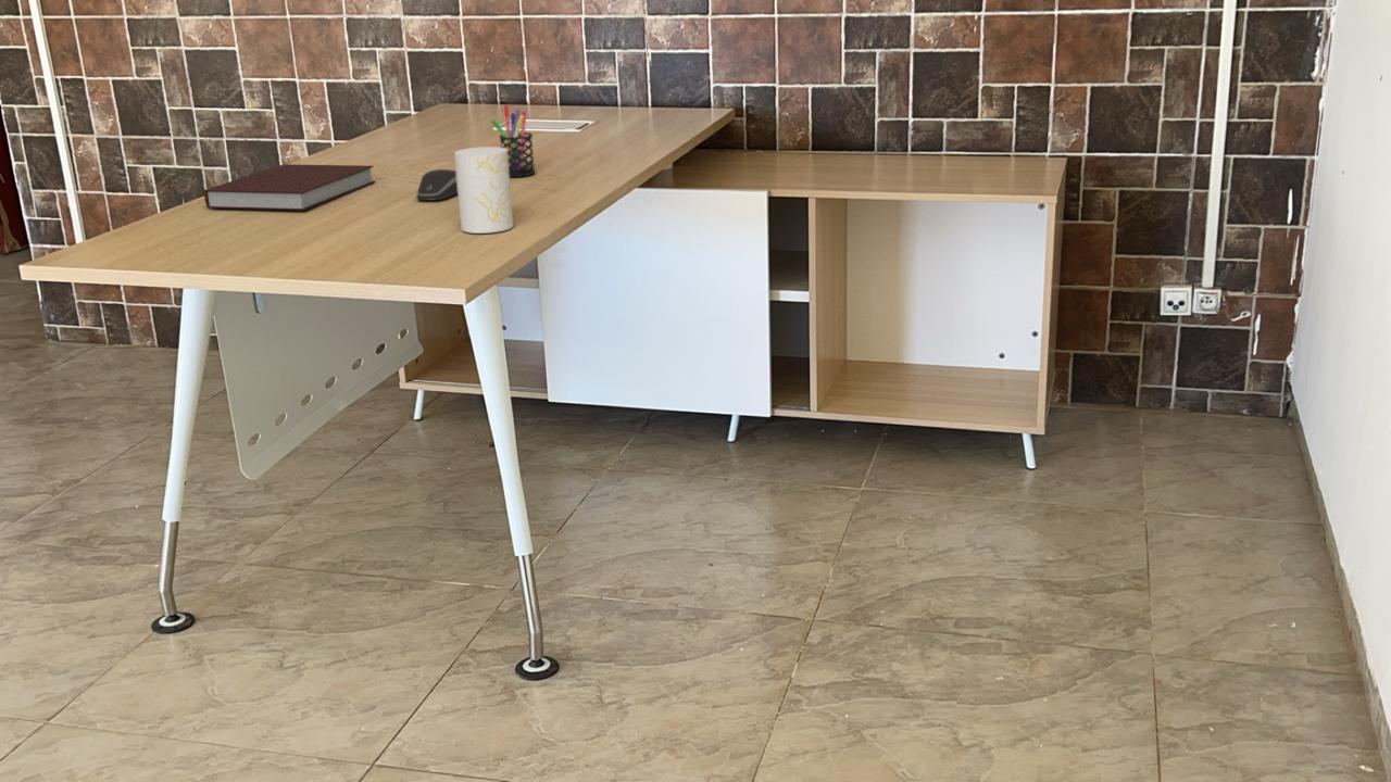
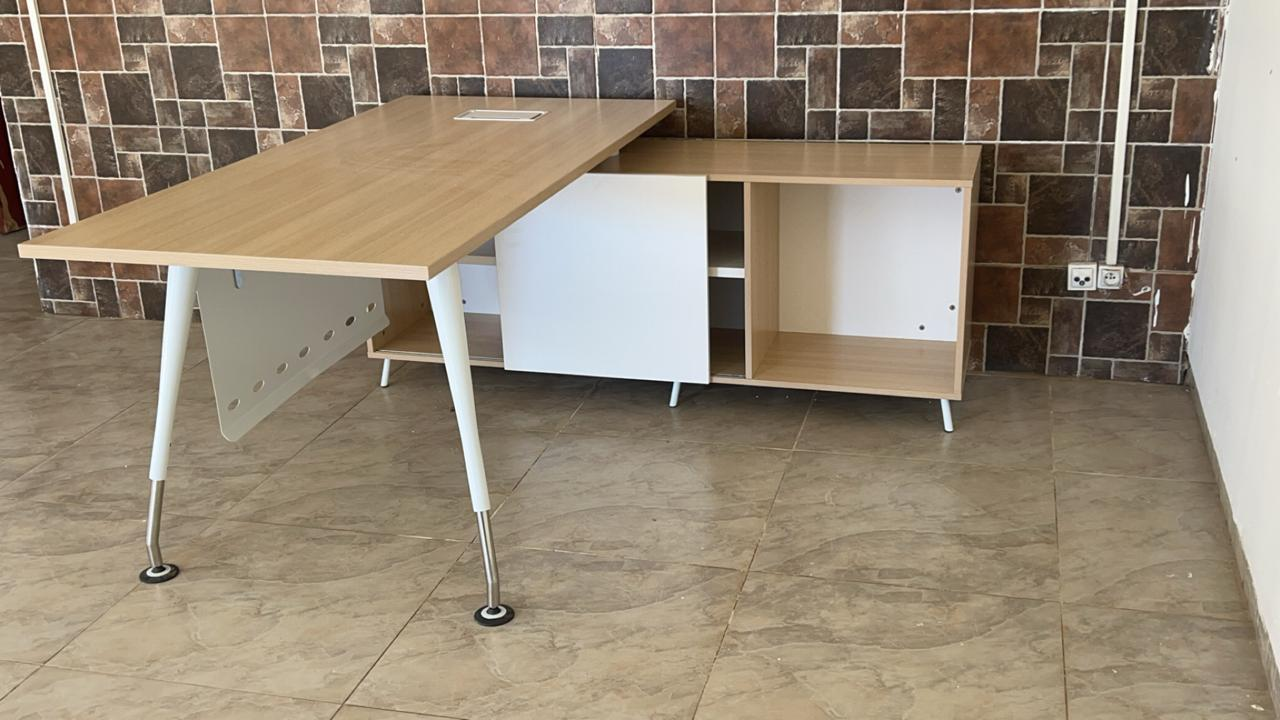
- pen holder (512, 140)
- cup (484, 189)
- computer mouse (439, 182)
- notebook (292, 186)
